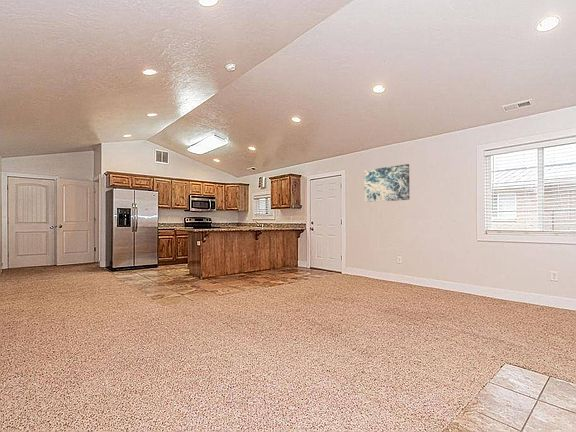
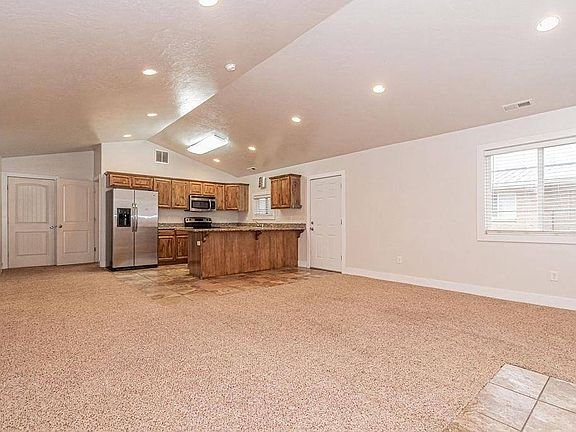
- wall art (385, 184)
